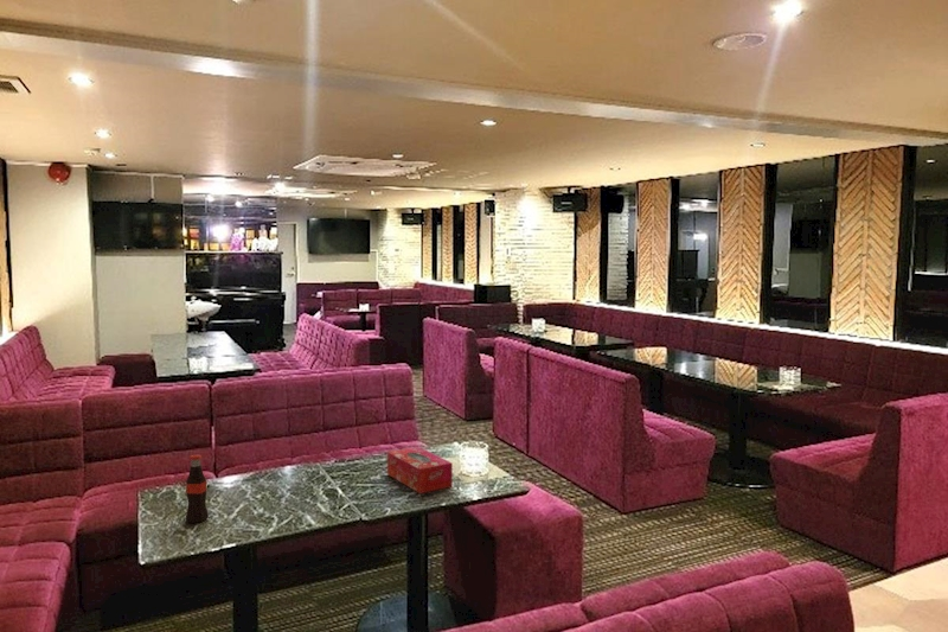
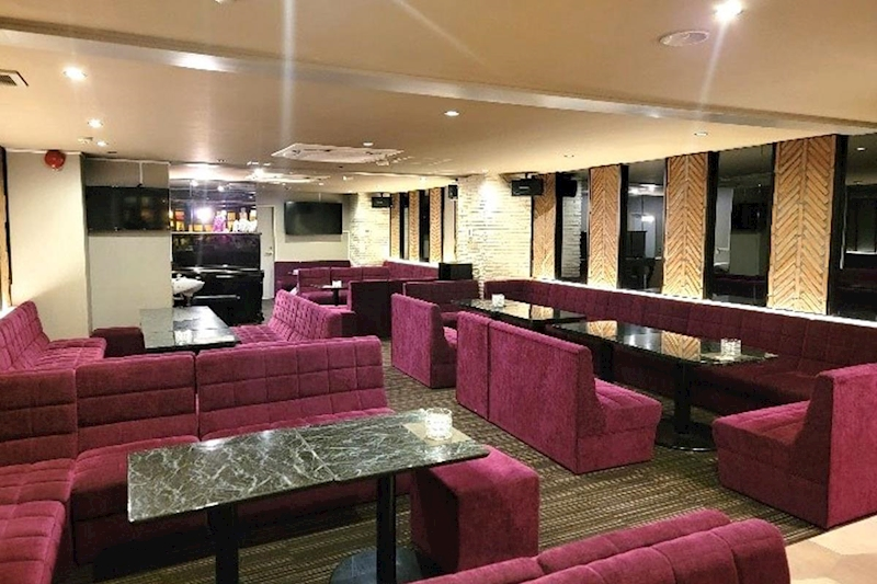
- tissue box (418, 468)
- bottle (196, 487)
